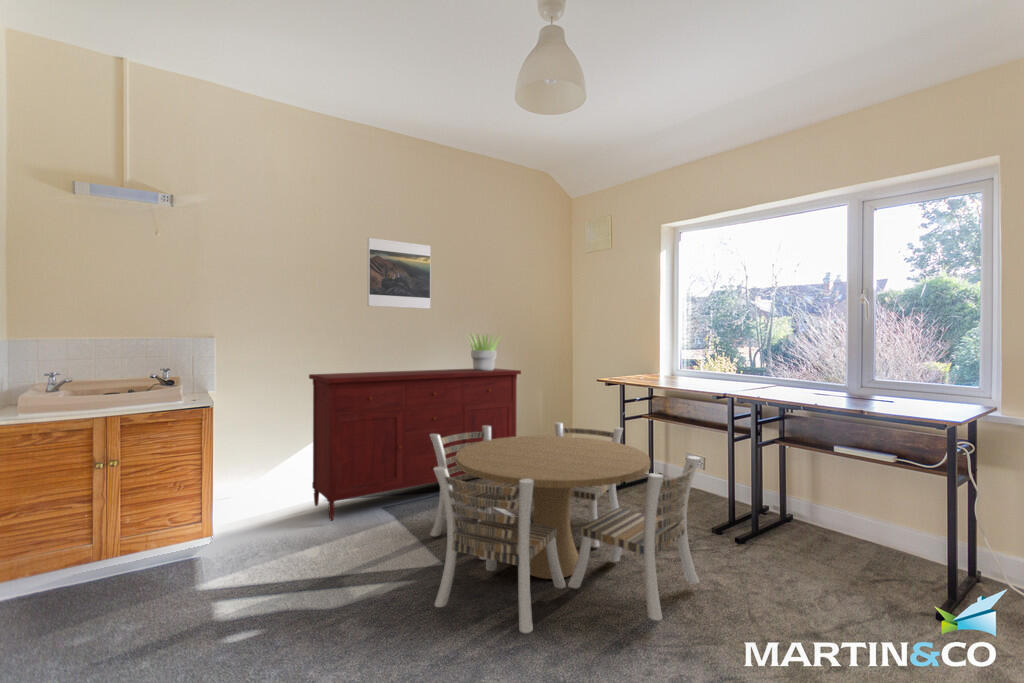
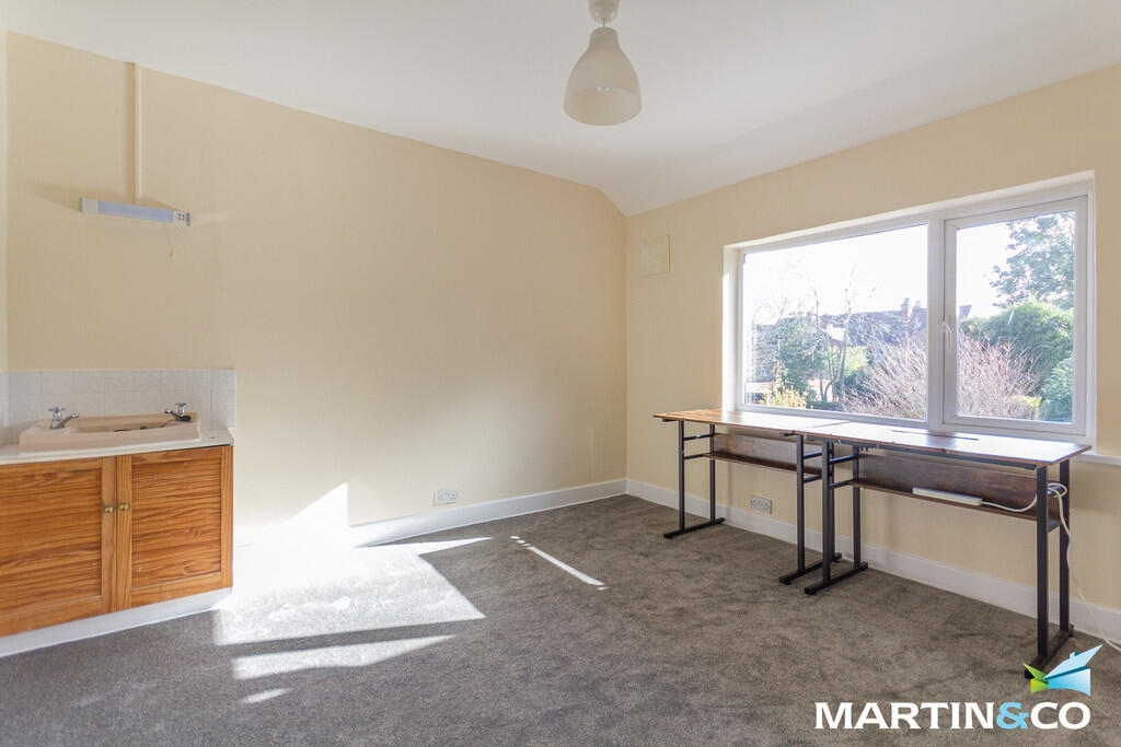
- sideboard (422, 432)
- potted plant (483, 351)
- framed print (400, 274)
- dining table (550, 502)
